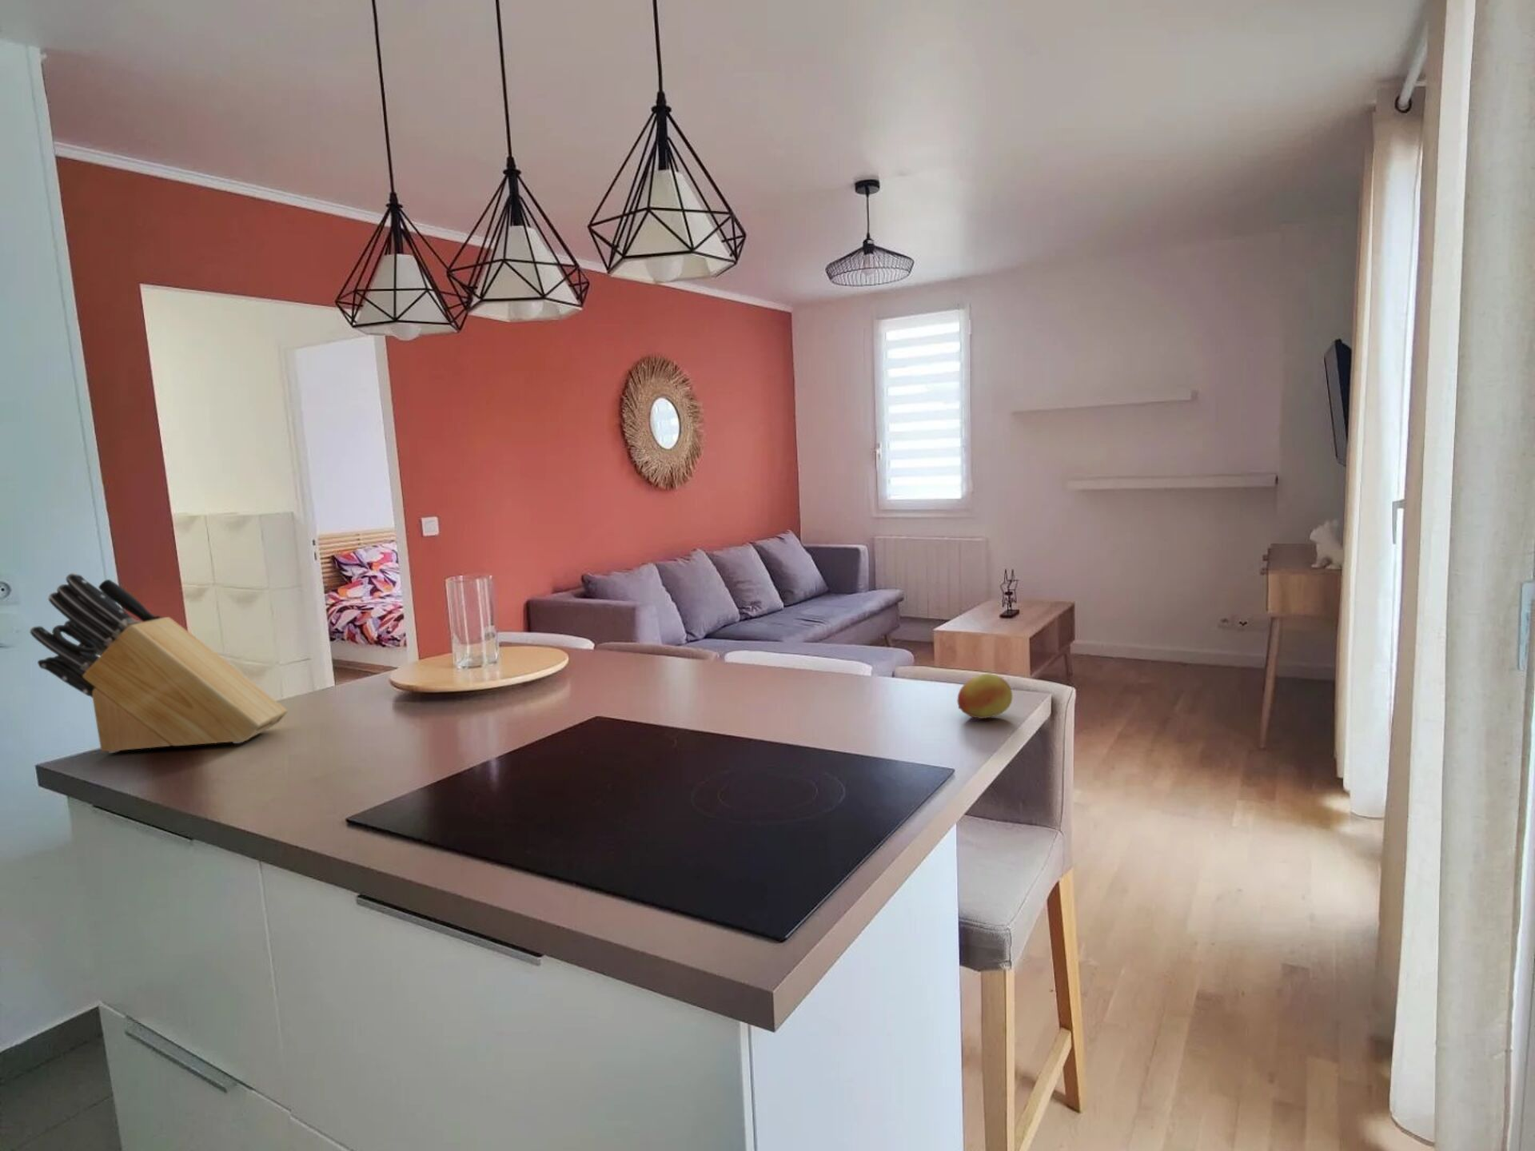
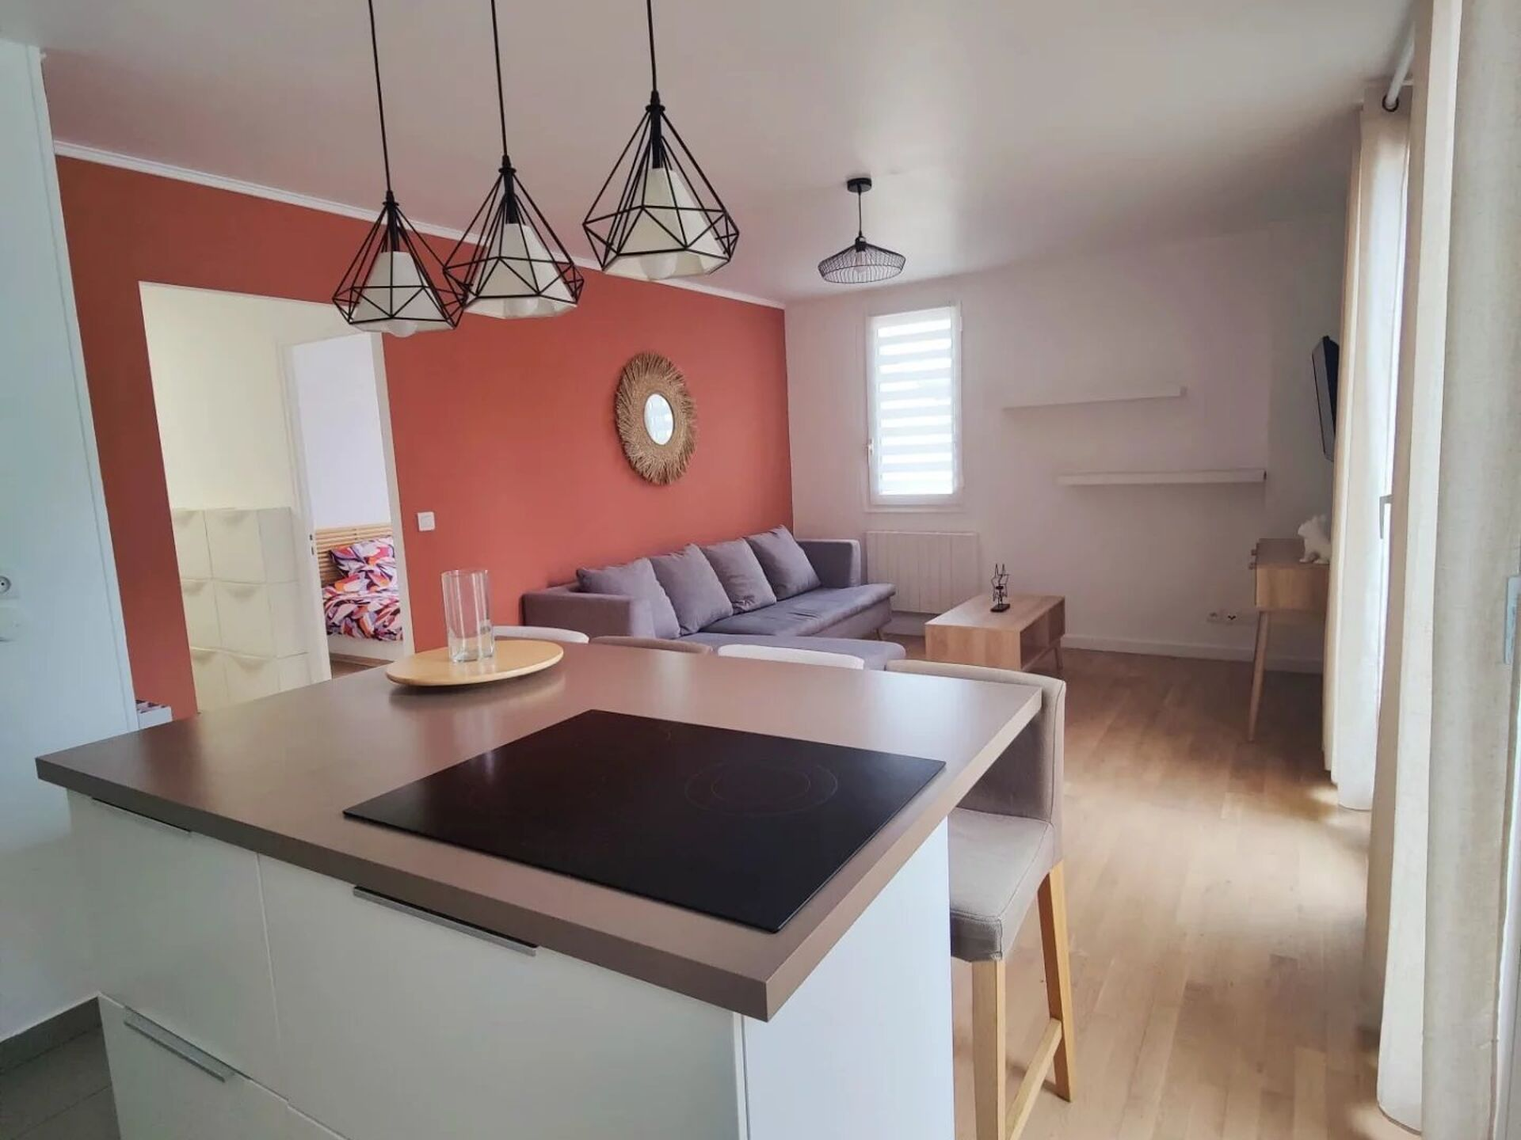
- knife block (161, 655)
- fruit (984, 695)
